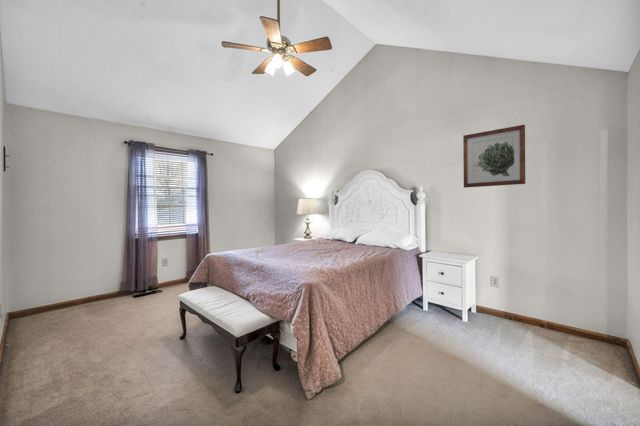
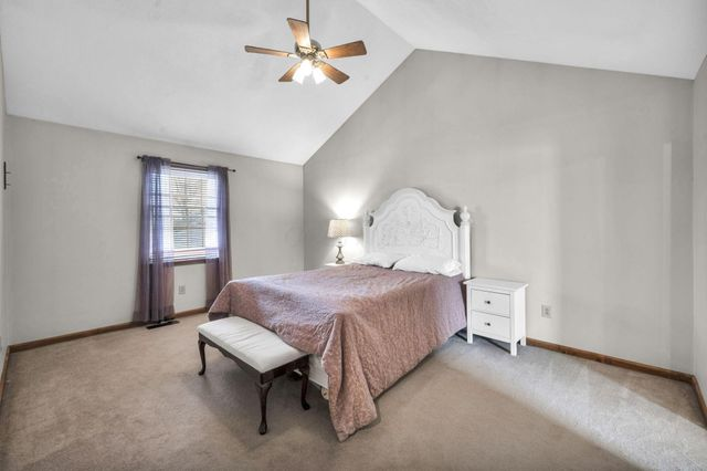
- wall art (492, 158)
